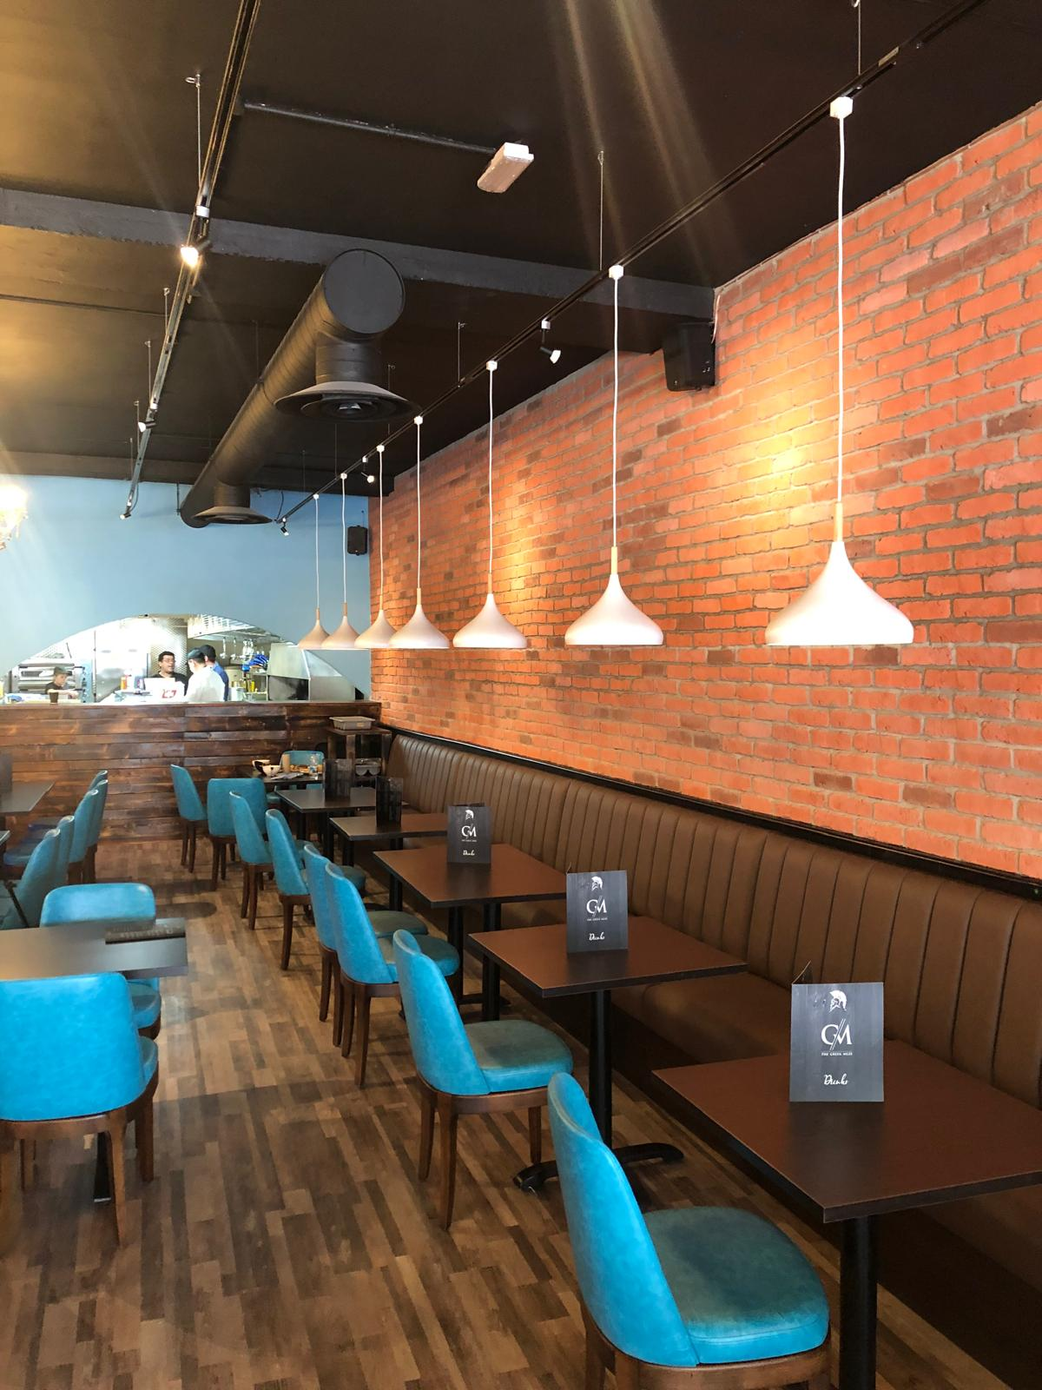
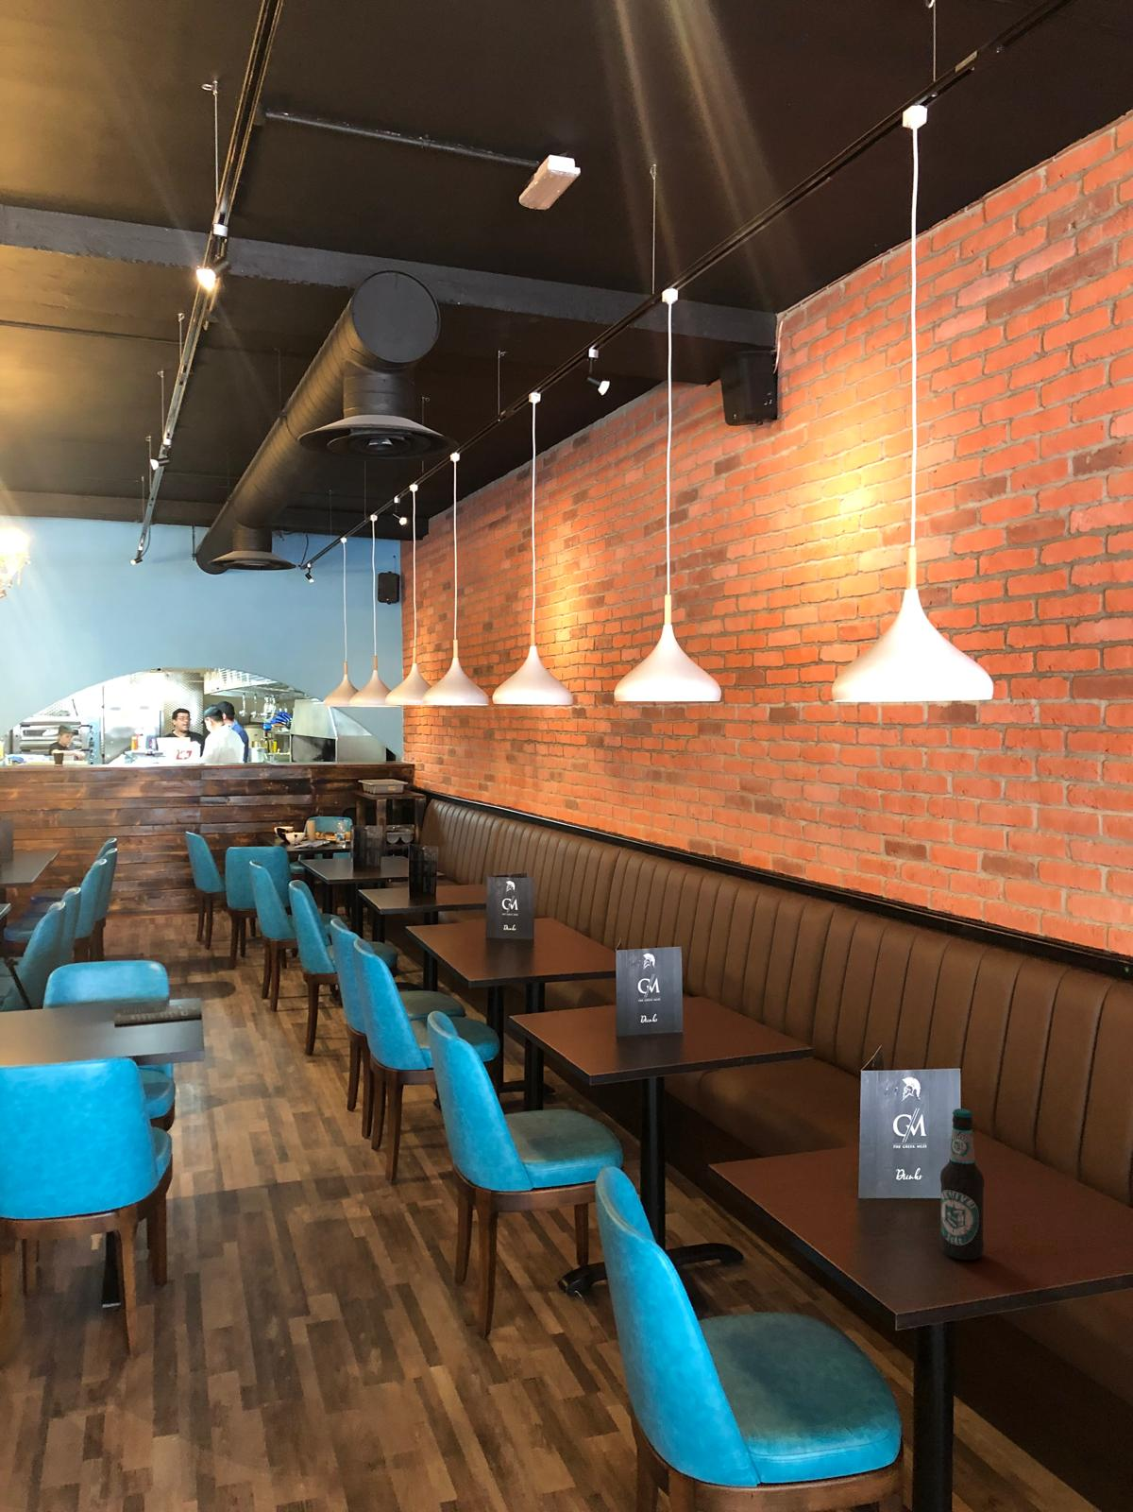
+ bottle (962, 1181)
